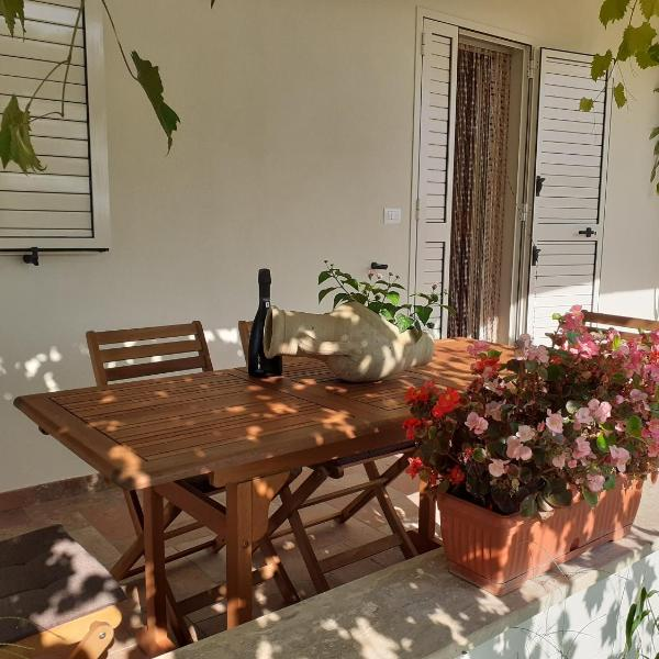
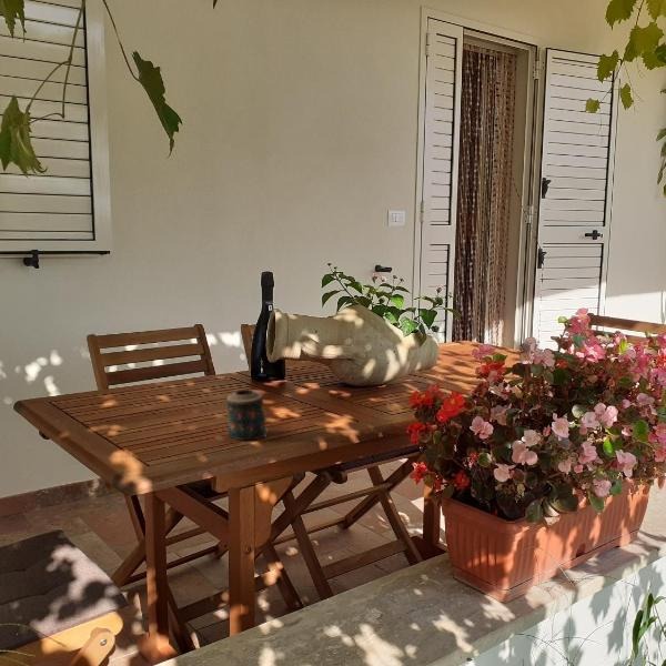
+ candle (245, 412)
